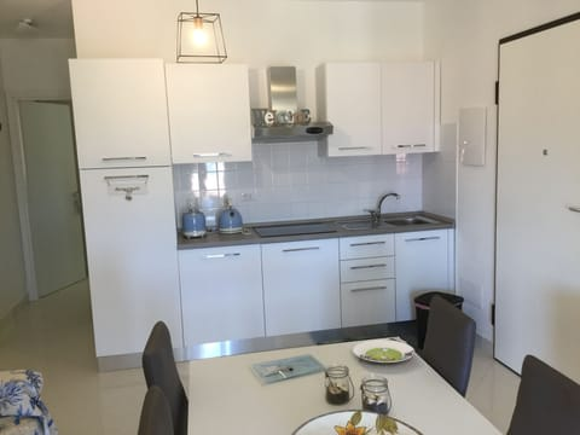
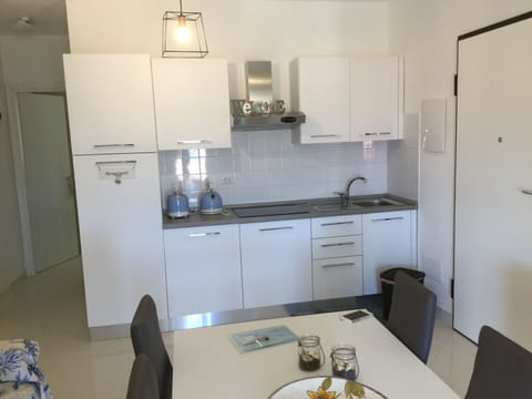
- salad plate (383, 352)
